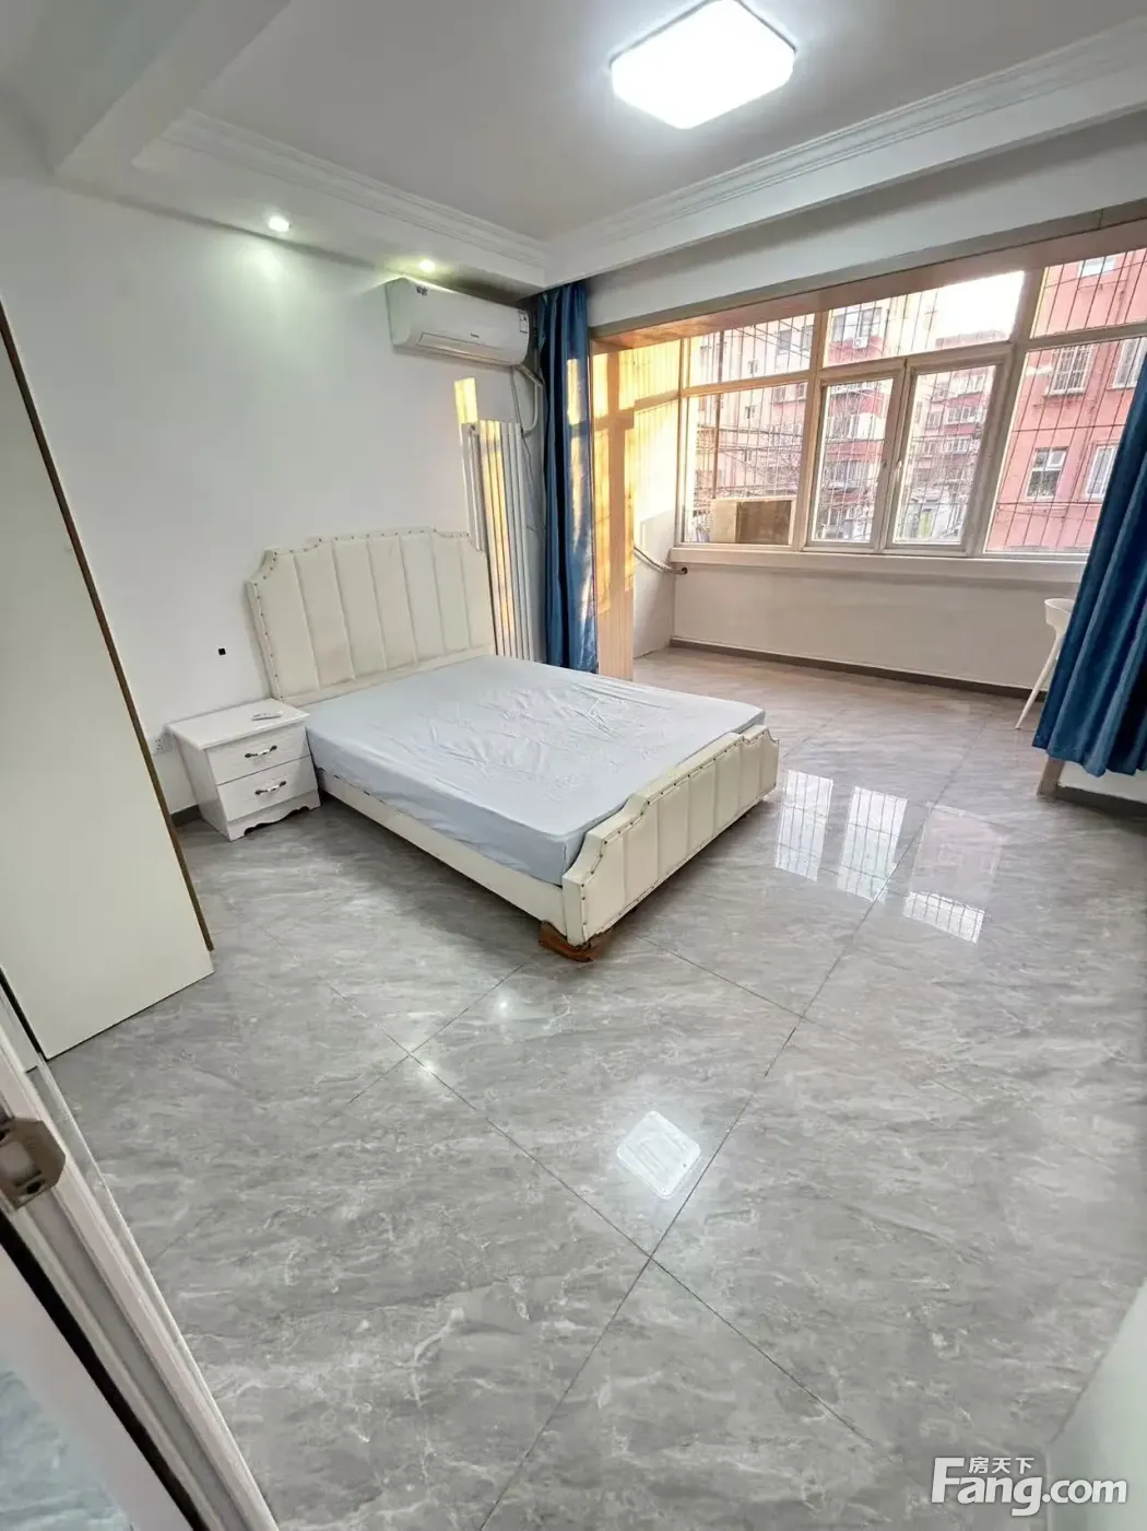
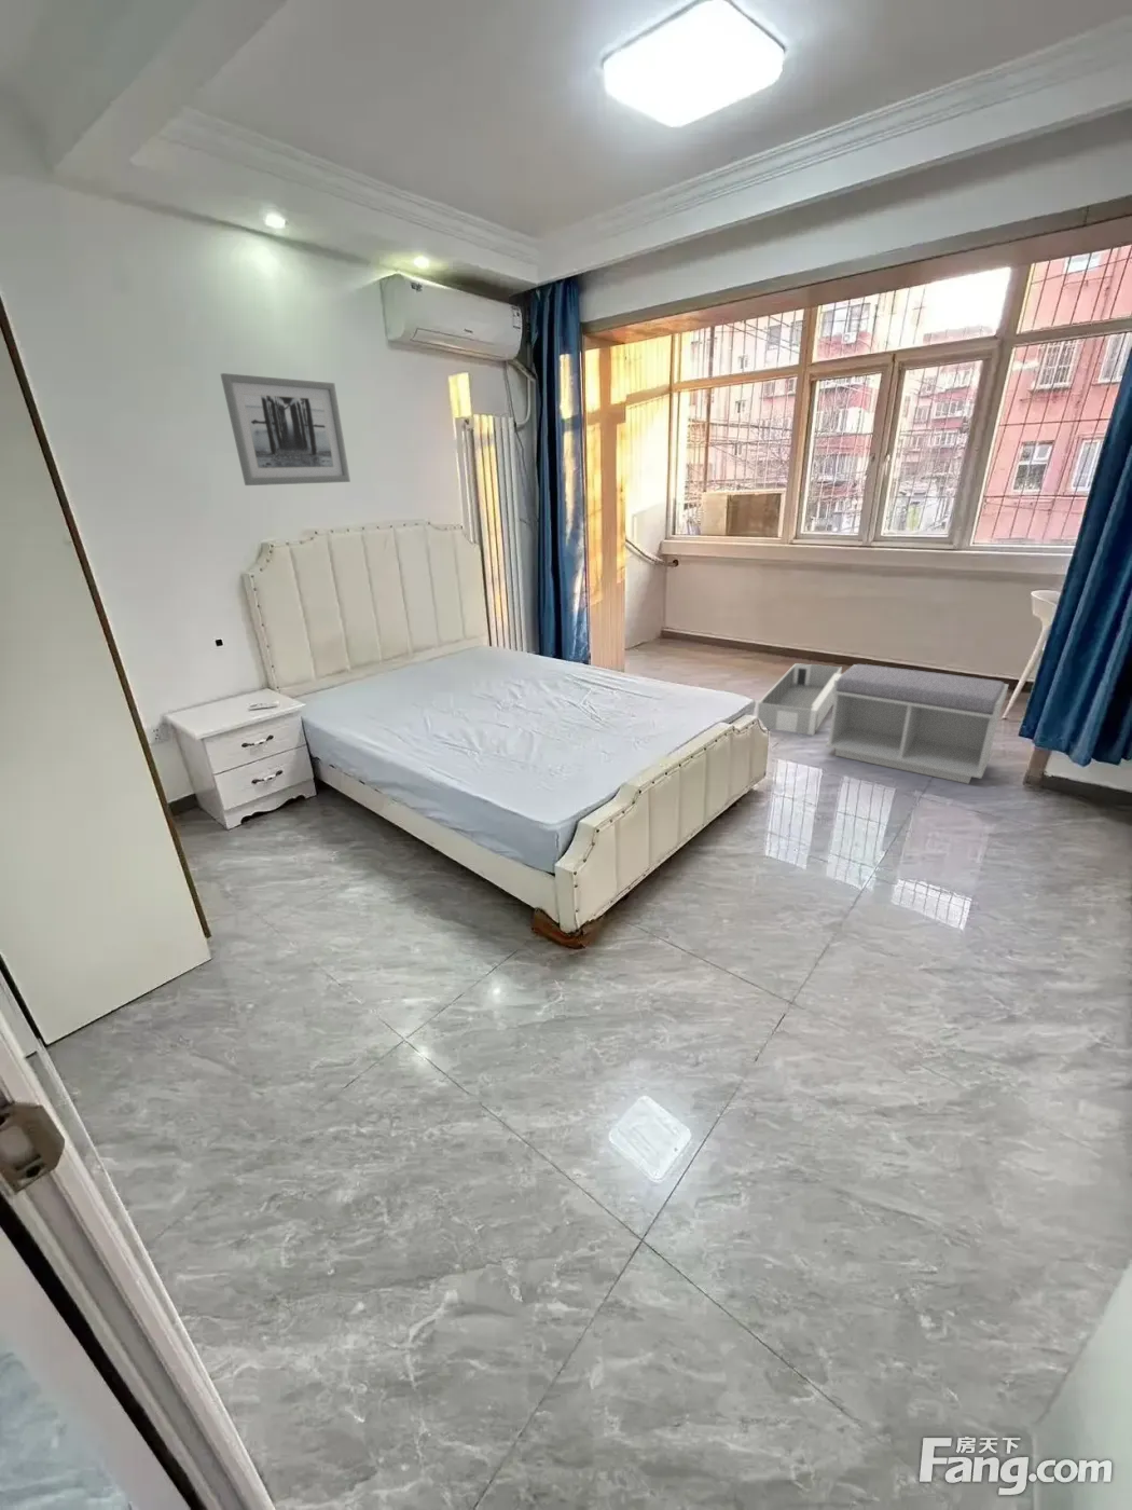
+ architectural model (803, 694)
+ bench (912, 719)
+ wall art (291, 433)
